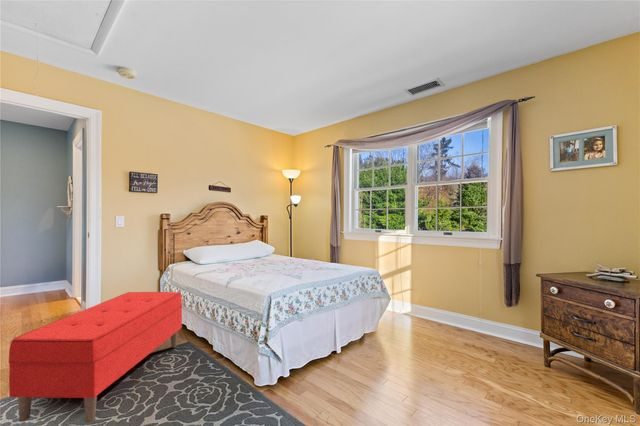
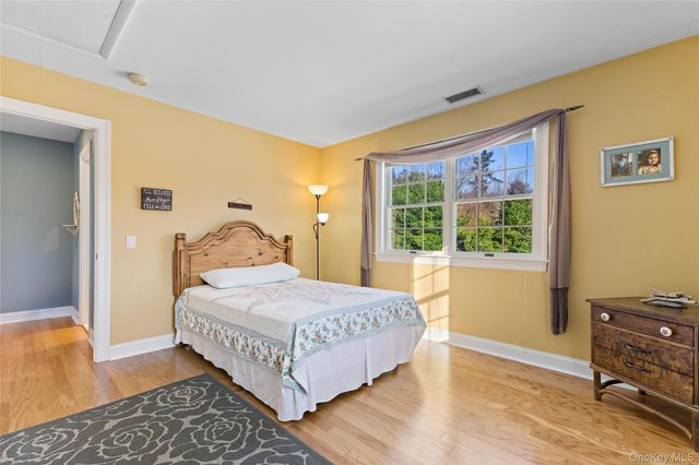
- bench (115, 342)
